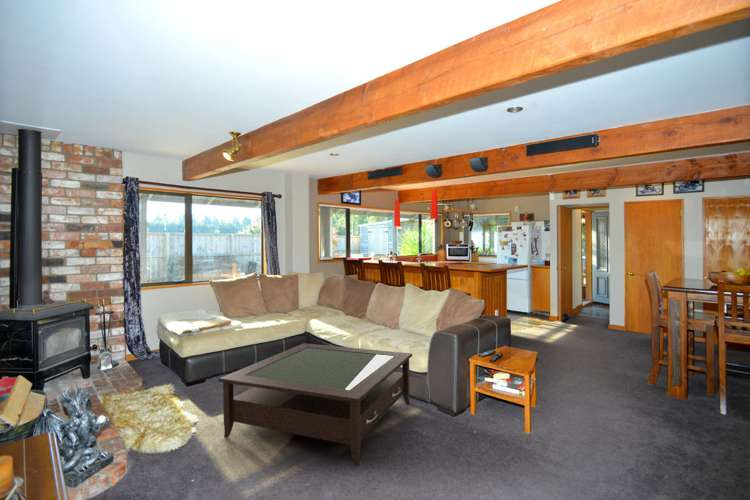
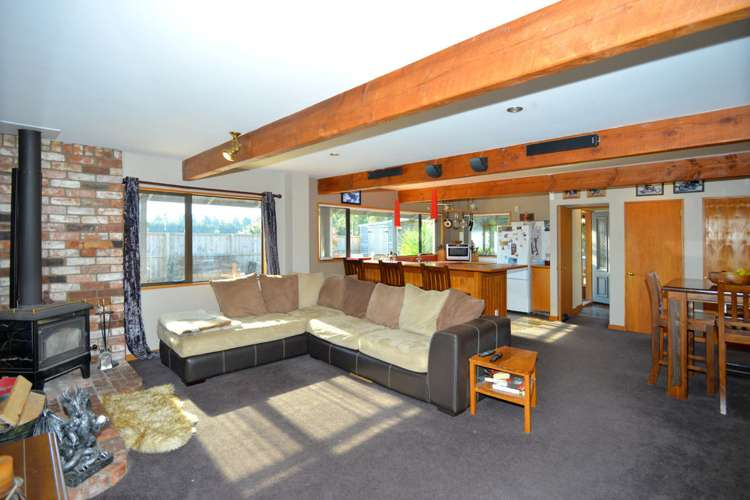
- coffee table (325, 391)
